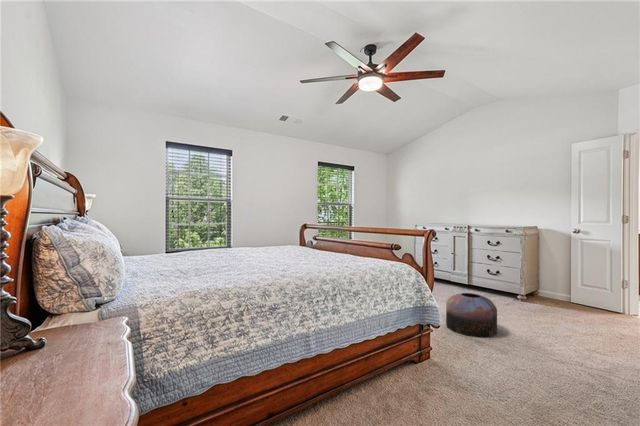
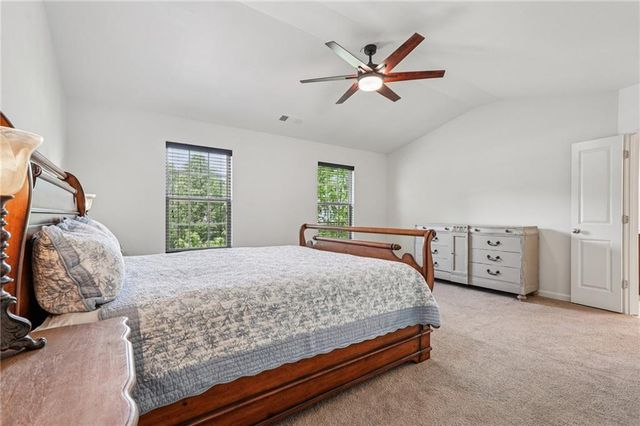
- pouf (470, 311)
